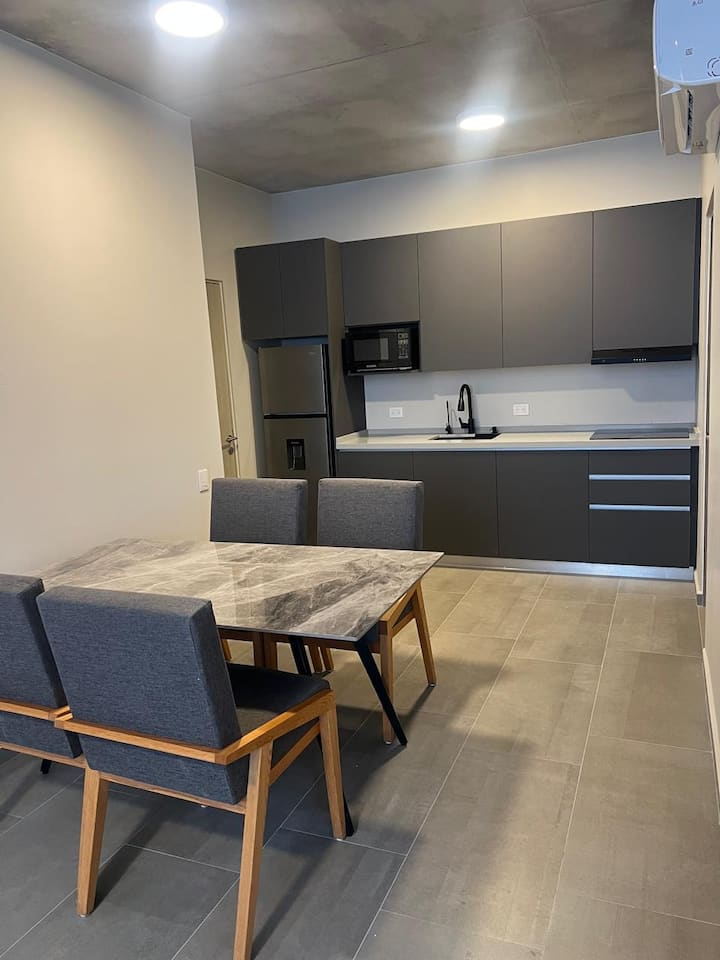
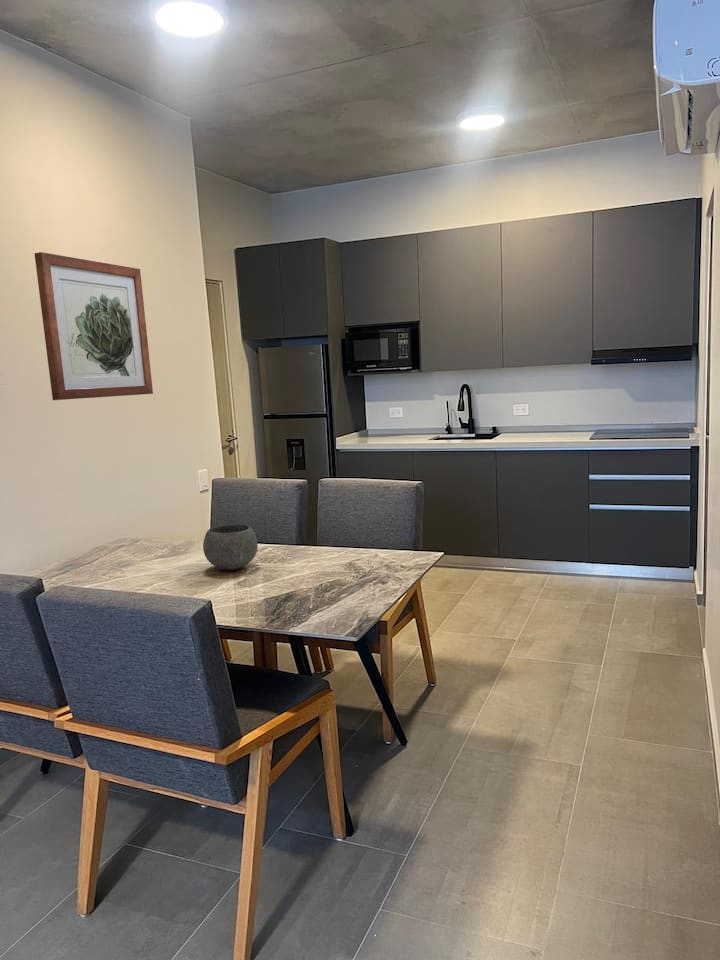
+ bowl (230, 548)
+ wall art (99, 330)
